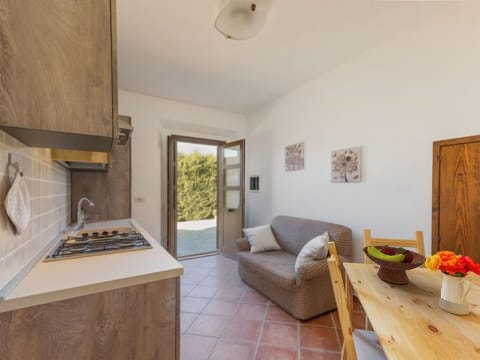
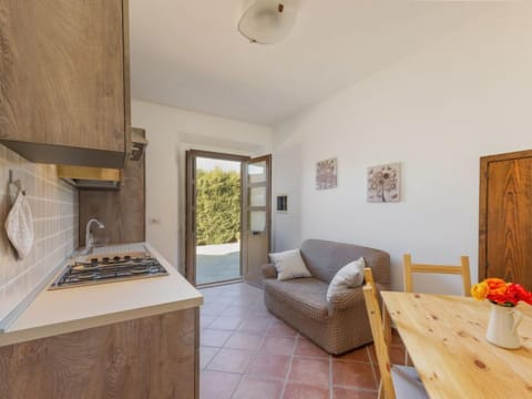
- fruit bowl (392, 261)
